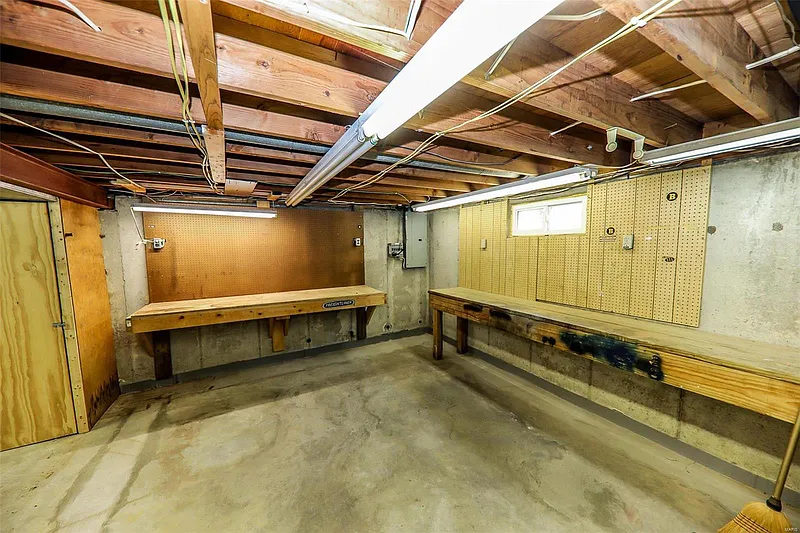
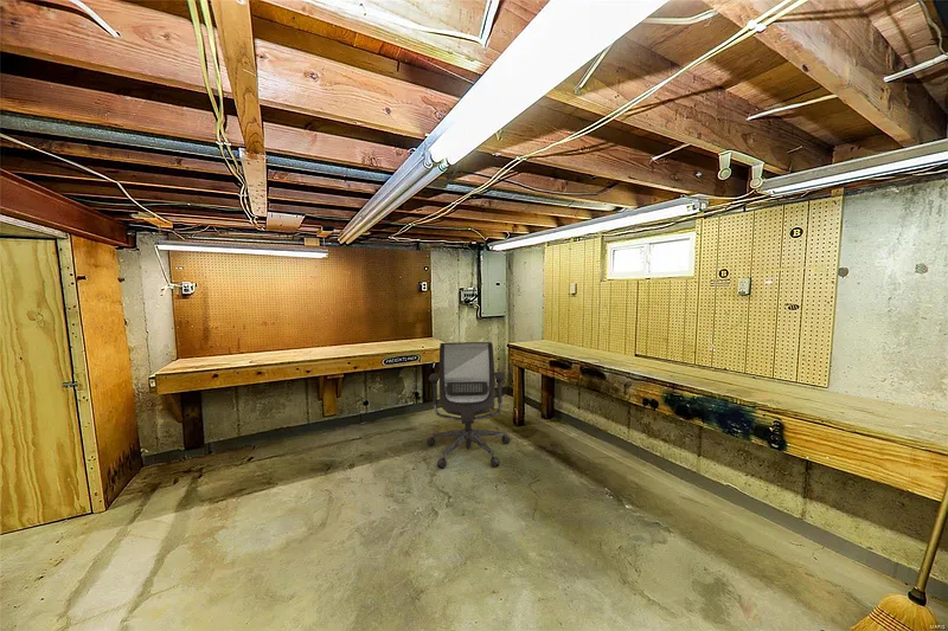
+ office chair (467, 392)
